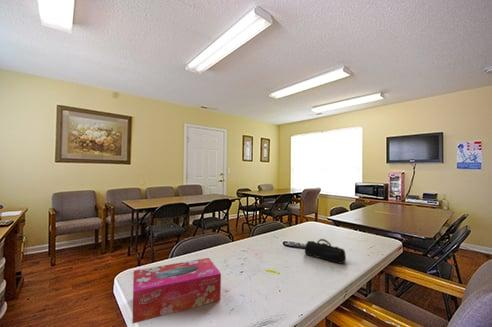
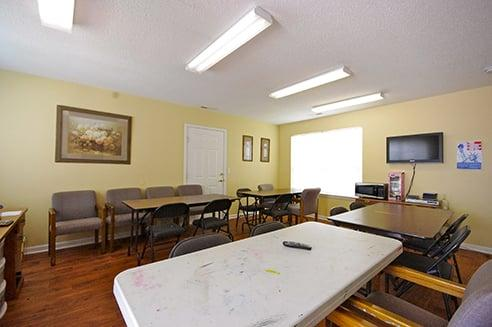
- tissue box (176, 285)
- pencil case (324, 248)
